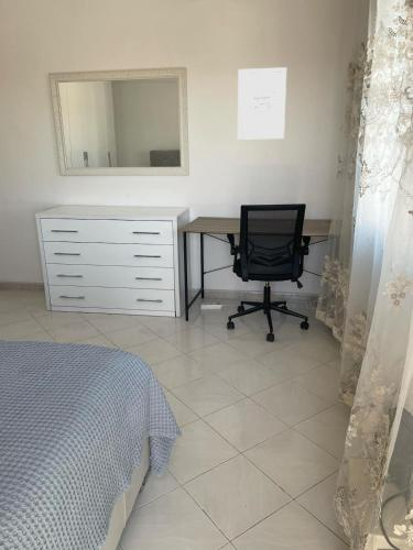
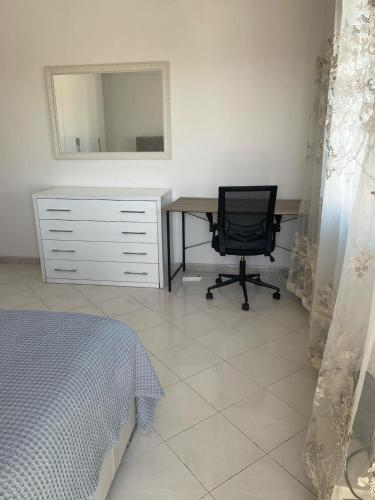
- wall art (261, 105)
